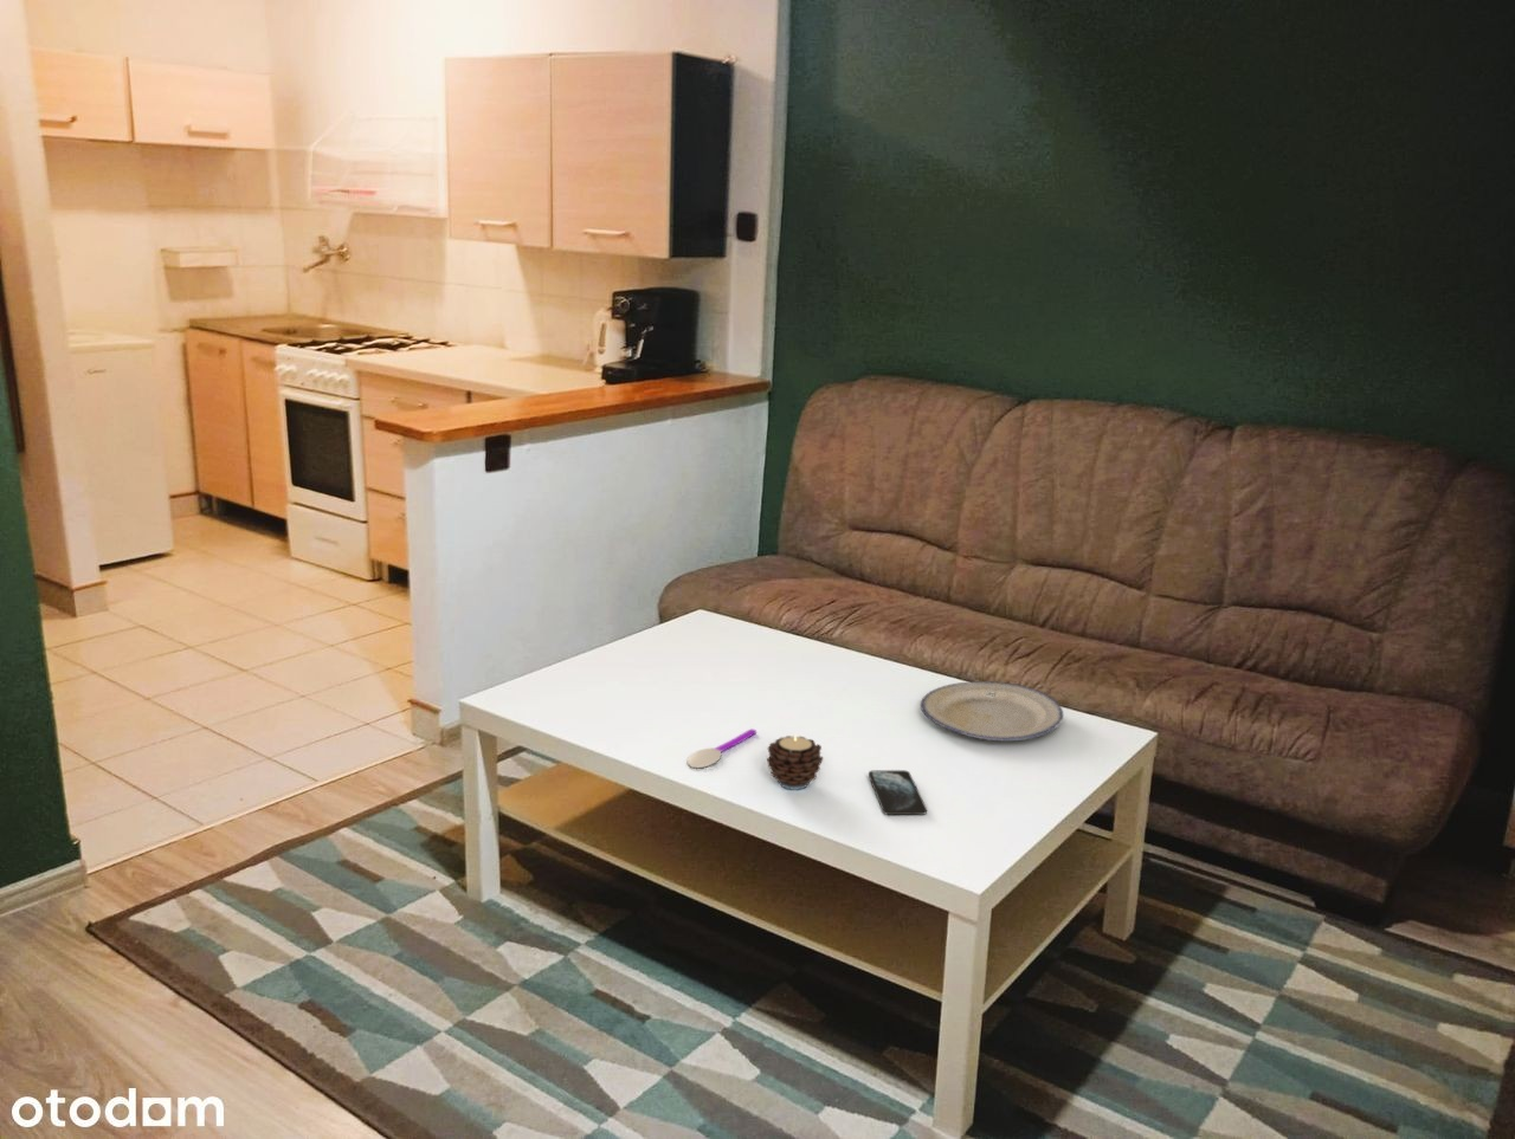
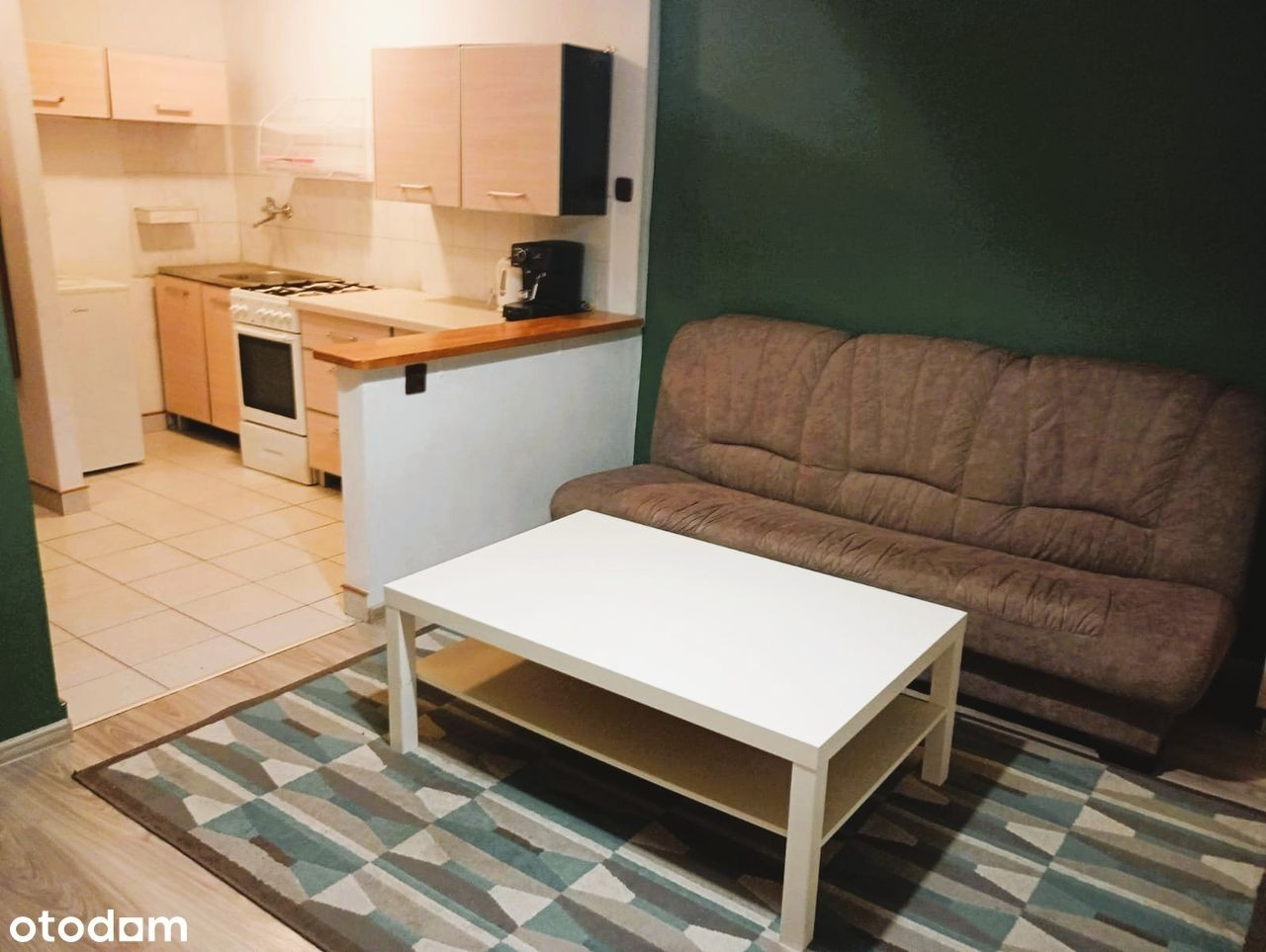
- spoon (723, 747)
- candle (795, 759)
- smartphone (896, 791)
- plate (991, 712)
